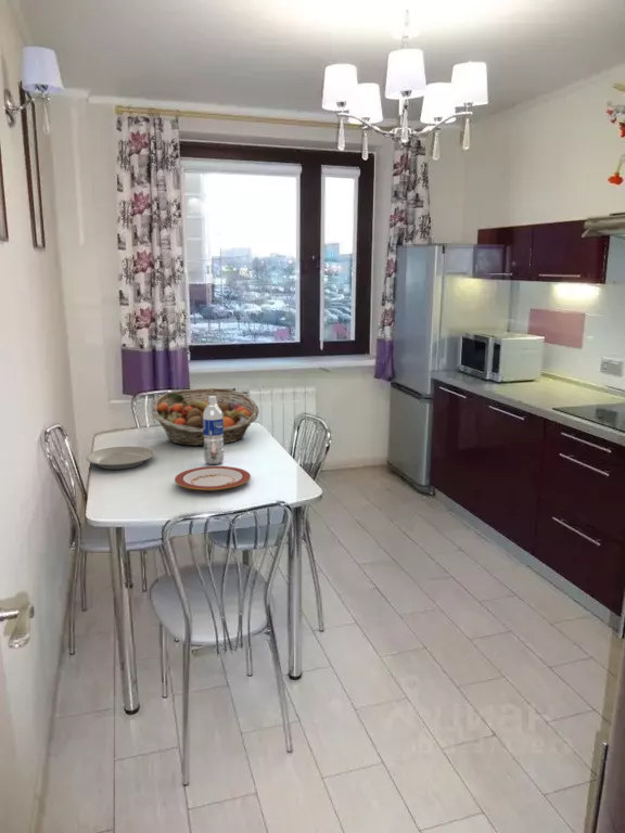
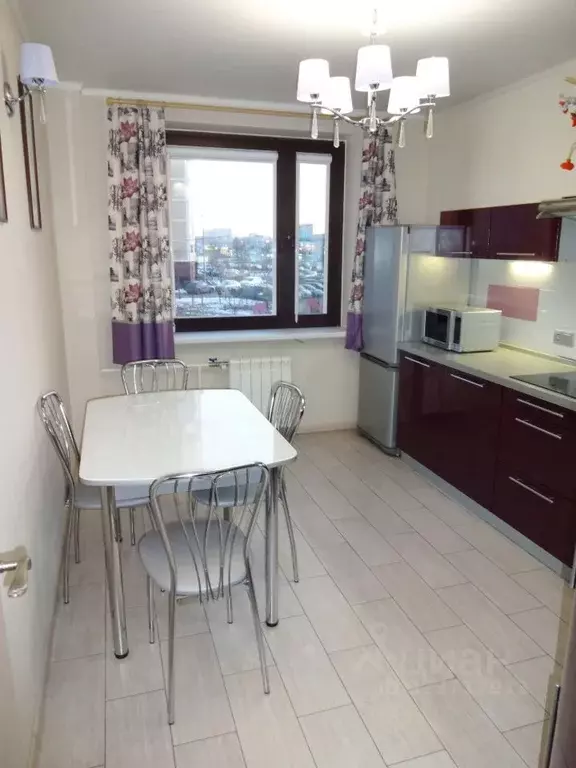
- plate (213, 479)
- water bottle (213, 430)
- plate (120, 459)
- fruit basket (202, 415)
